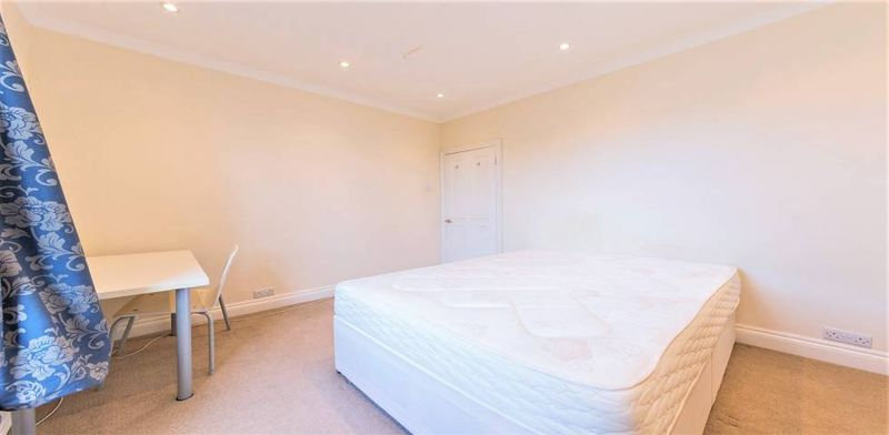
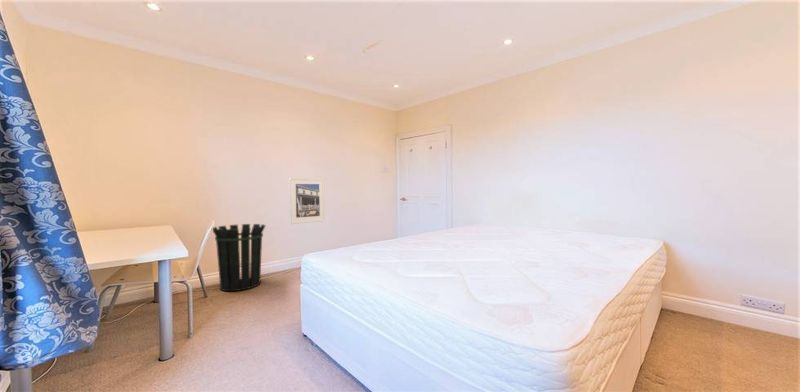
+ waste bin (239, 255)
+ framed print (307, 200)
